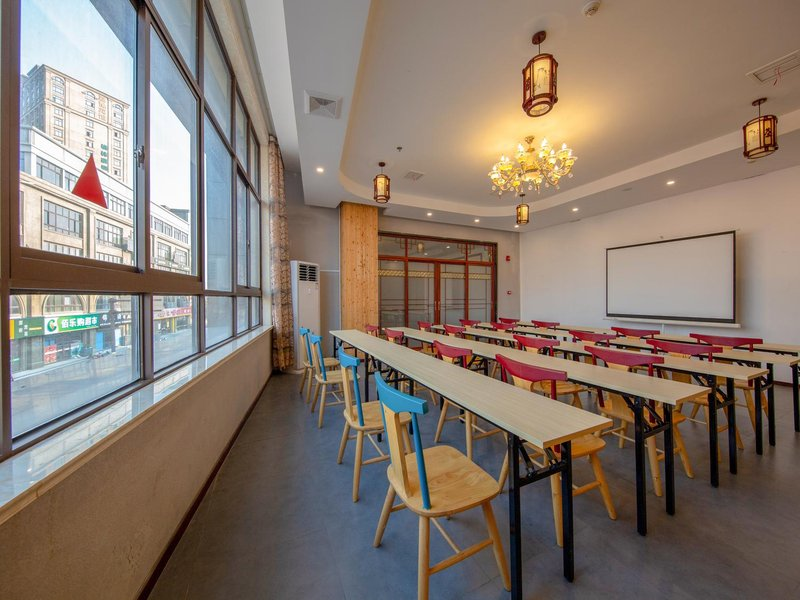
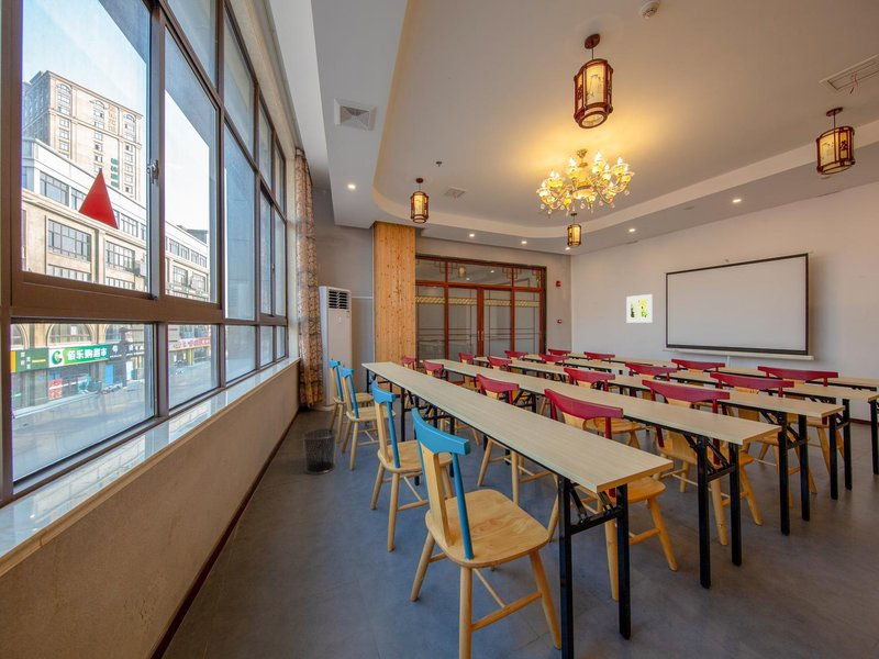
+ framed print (638, 309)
+ waste bin (320, 450)
